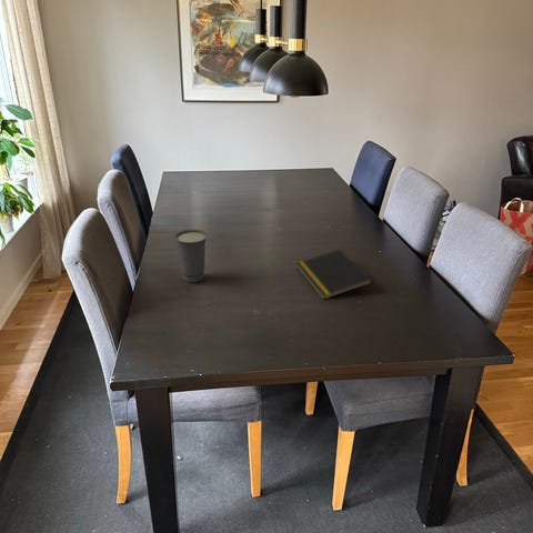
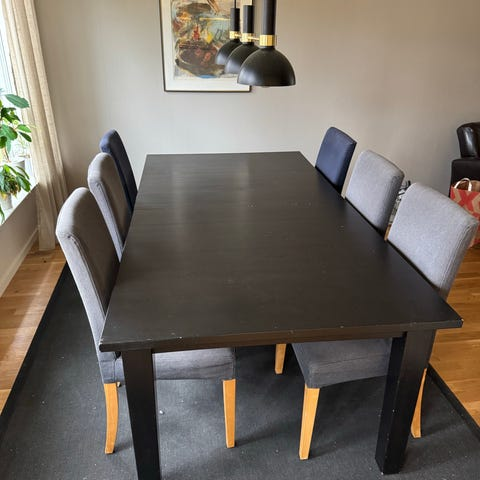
- cup (192, 257)
- notepad (331, 272)
